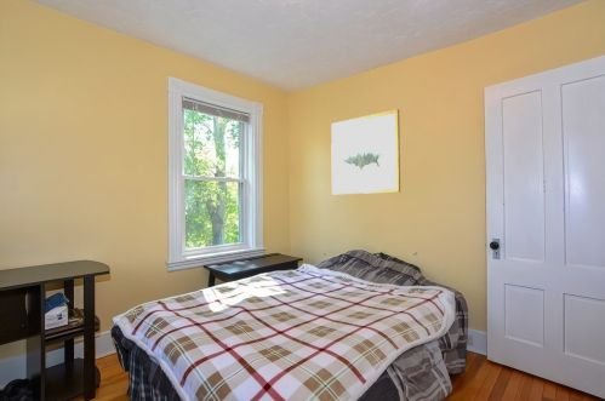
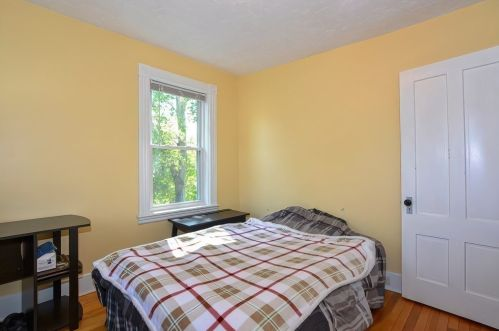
- wall art (363, 155)
